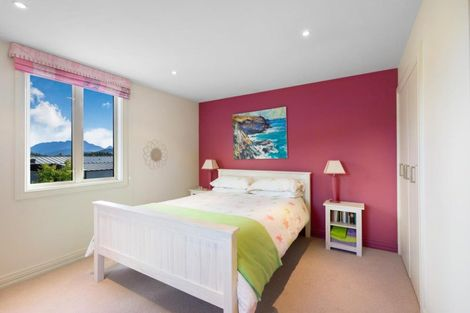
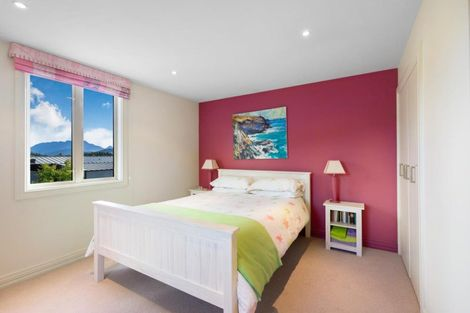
- decorative wall piece (156, 154)
